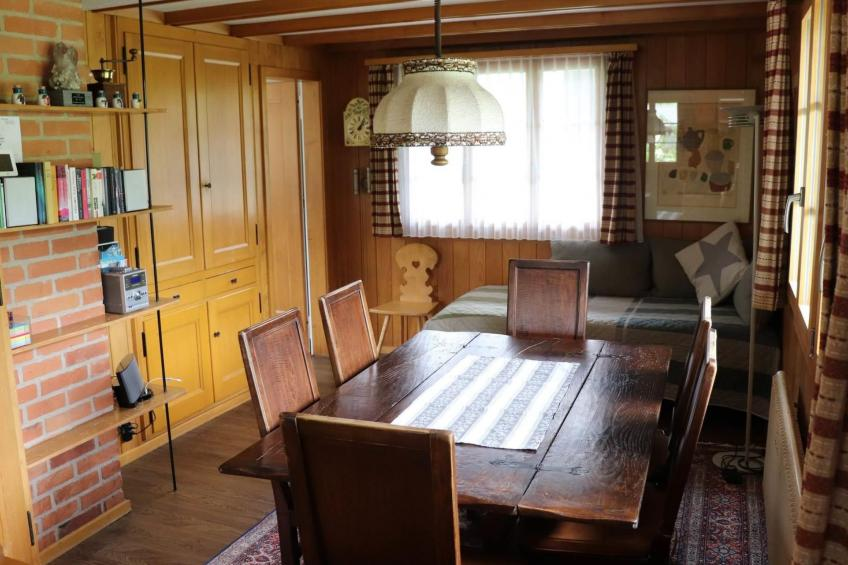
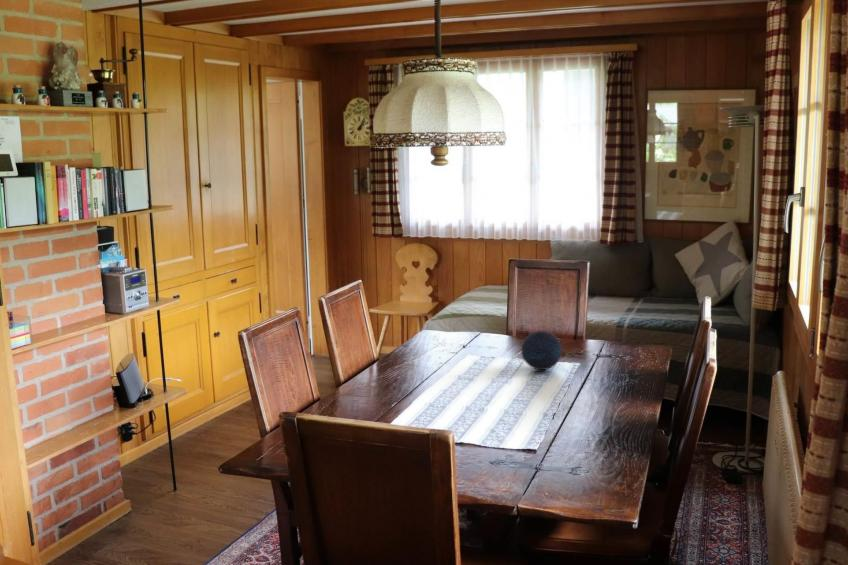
+ decorative orb (541, 350)
